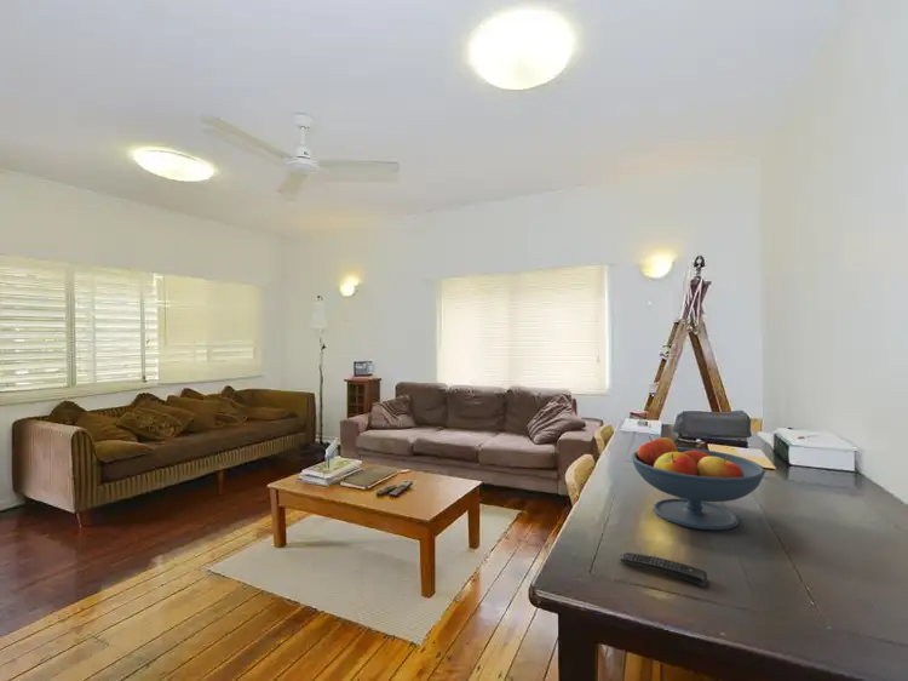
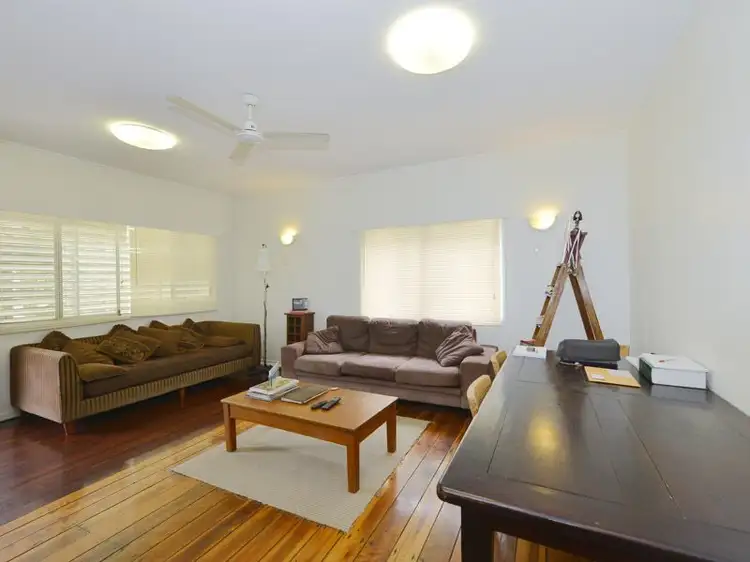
- fruit bowl (694, 477)
- remote control (660, 566)
